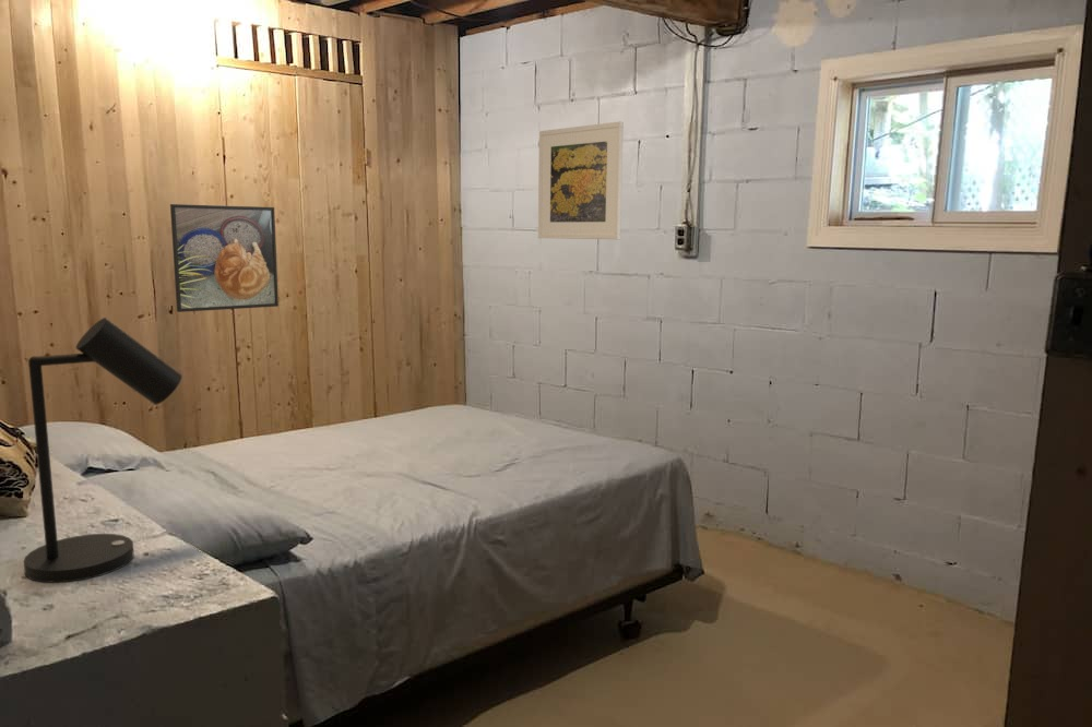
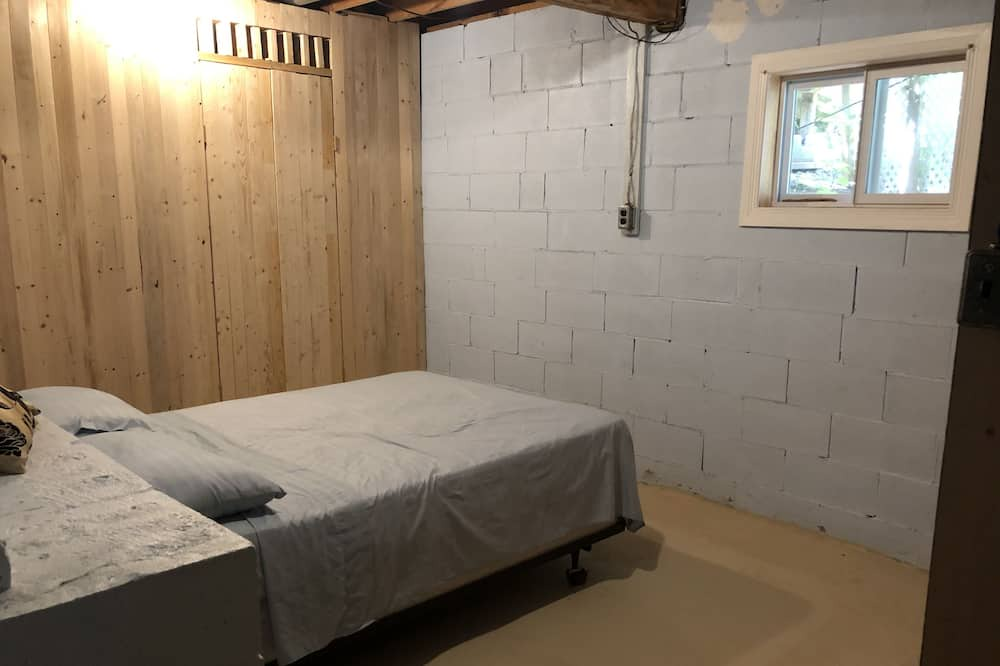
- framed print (227, 258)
- desk lamp (48, 444)
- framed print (578, 183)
